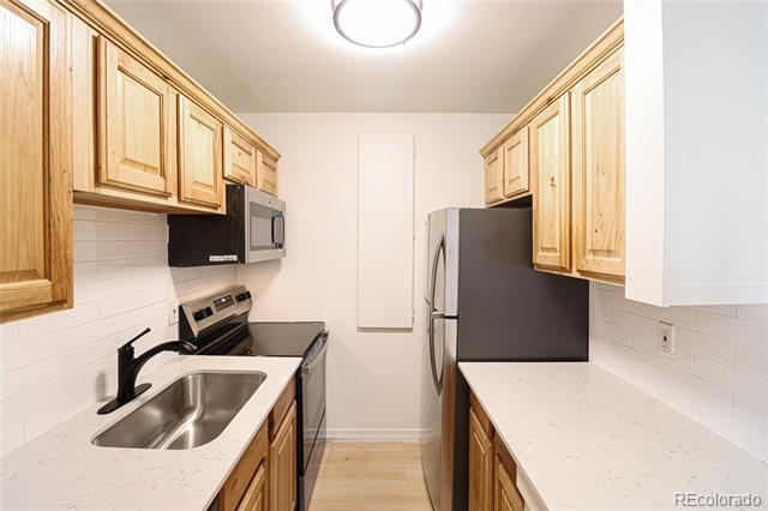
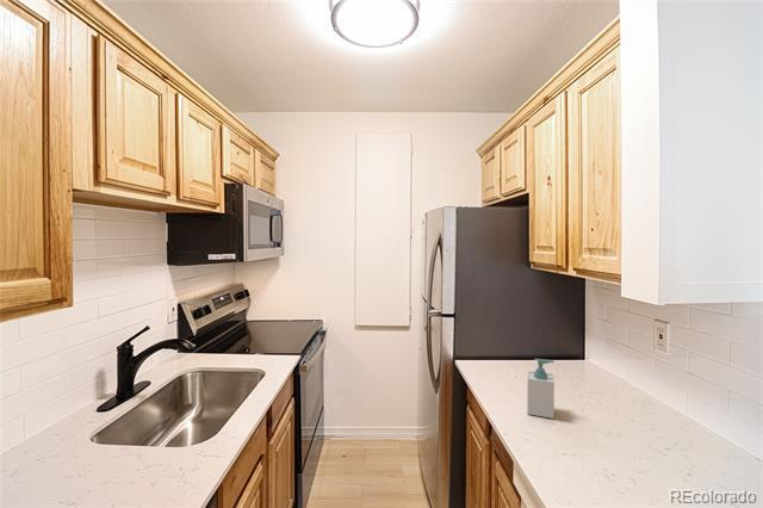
+ soap bottle (540, 385)
